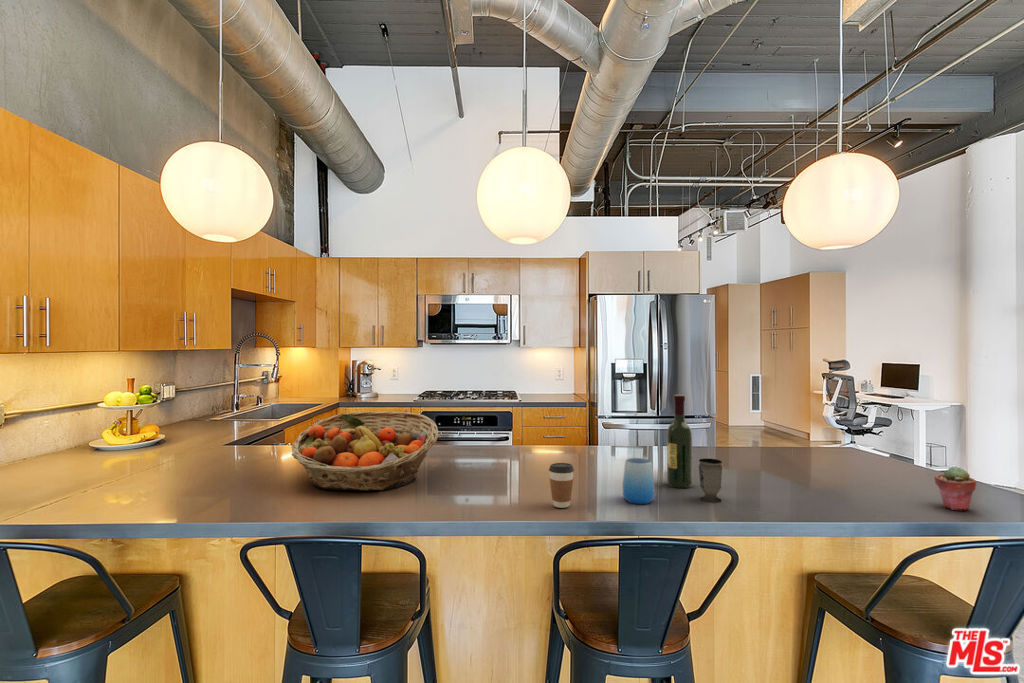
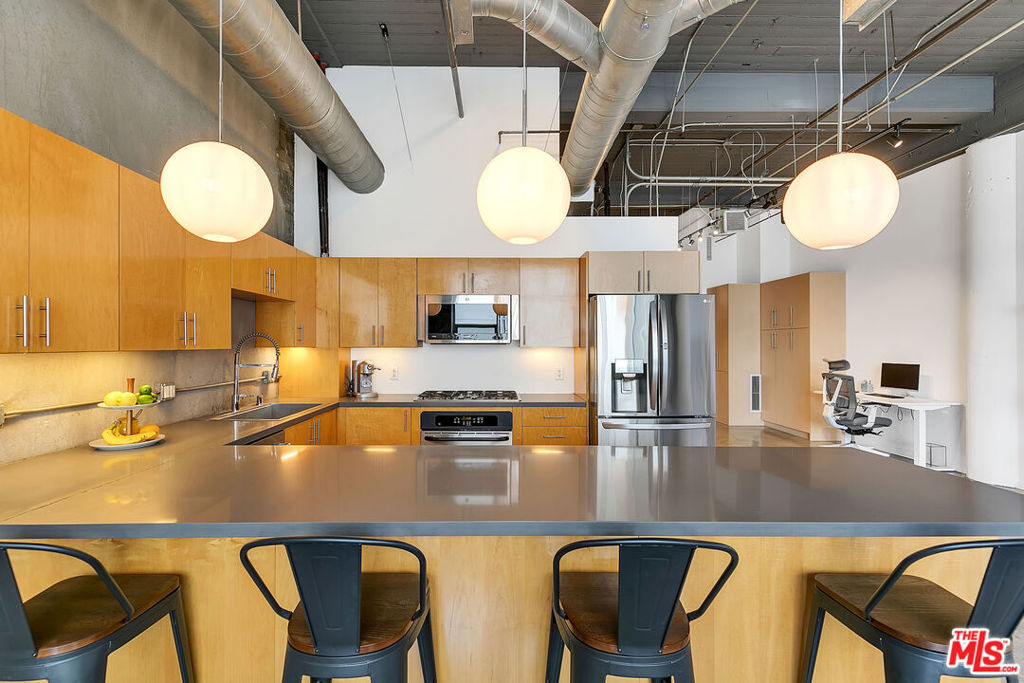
- coffee cup (561, 484)
- cup (638, 480)
- fruit basket (366, 448)
- cup (710, 480)
- potted succulent (955, 486)
- wine bottle (679, 440)
